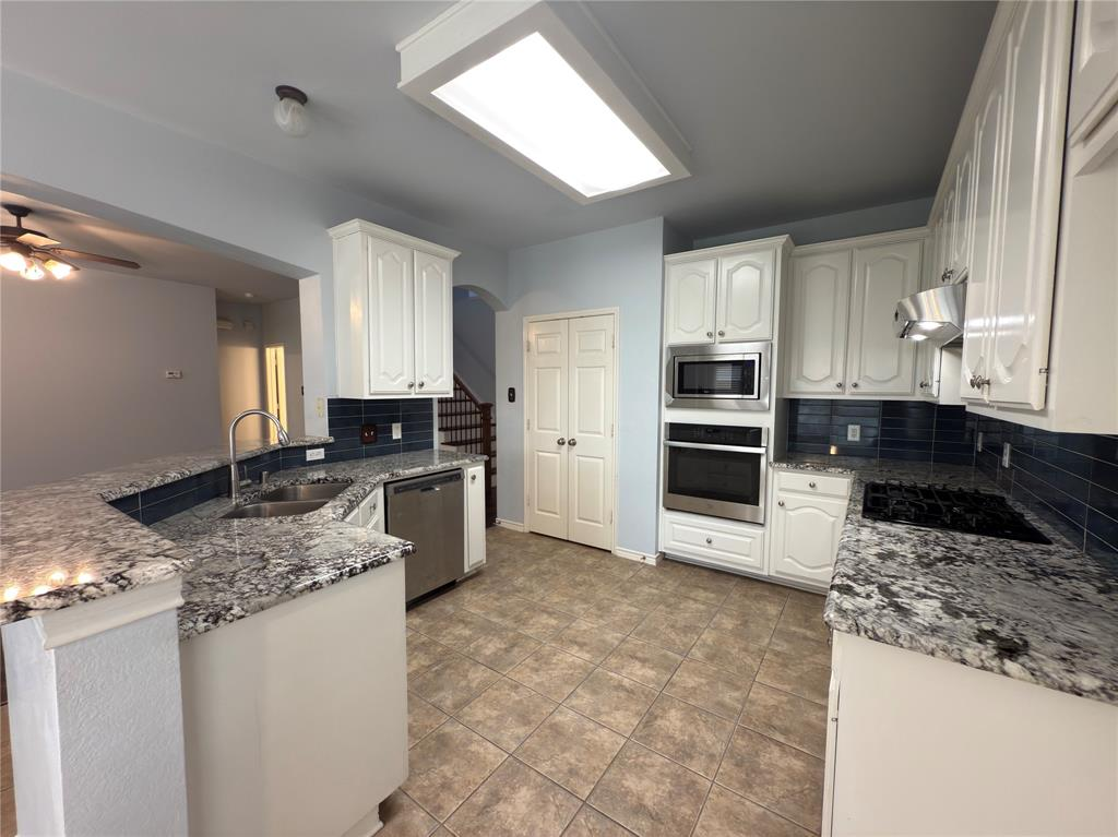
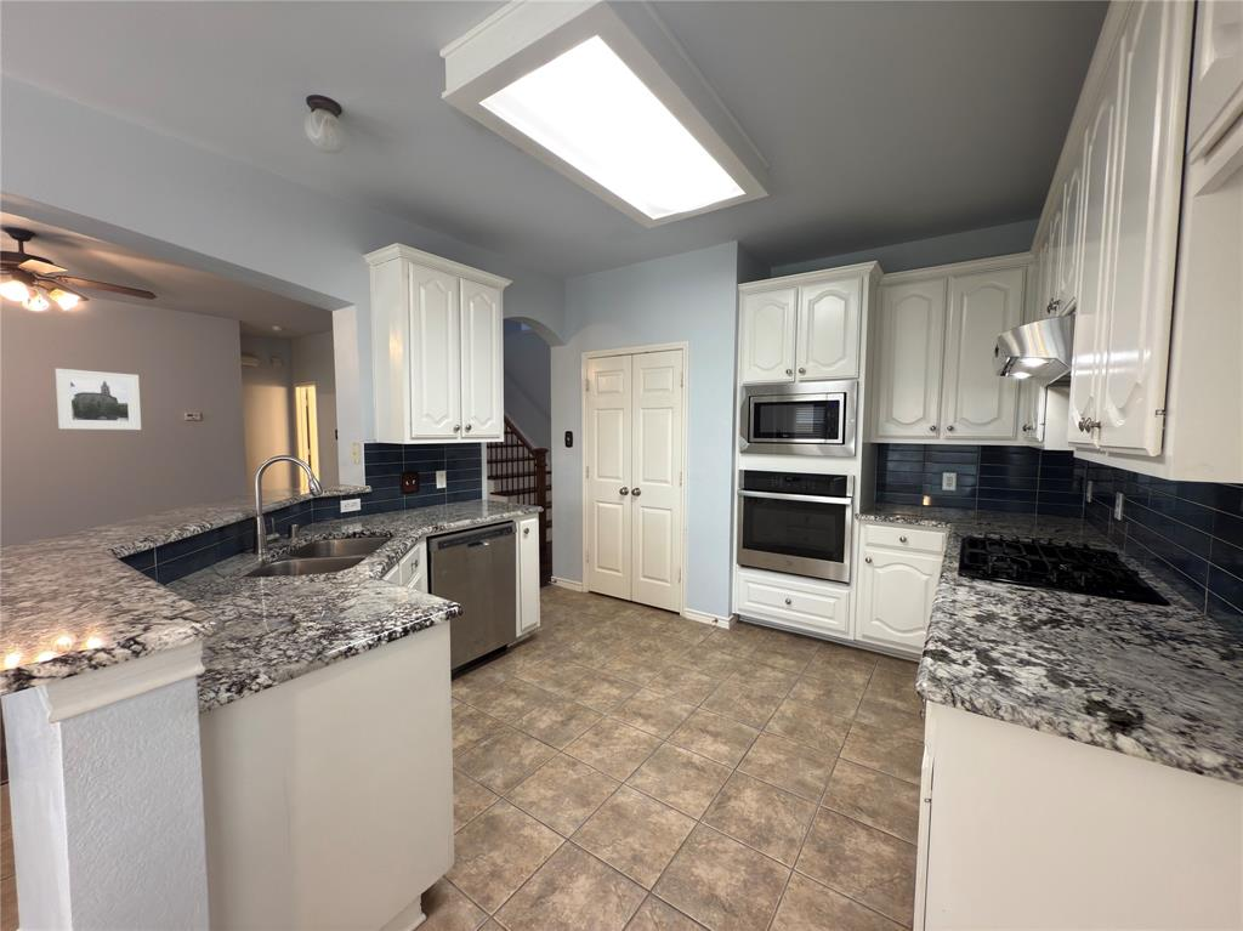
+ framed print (100, 401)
